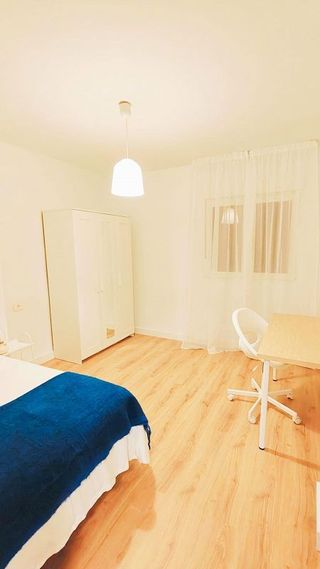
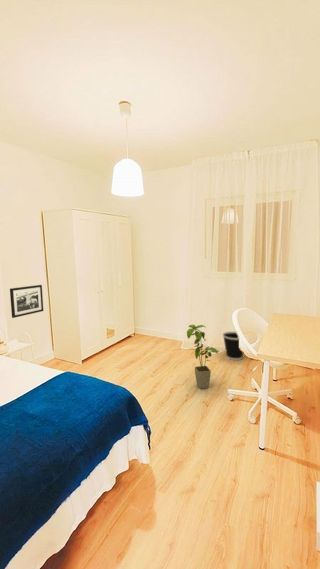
+ house plant (201, 357)
+ wastebasket (234, 346)
+ picture frame (27, 300)
